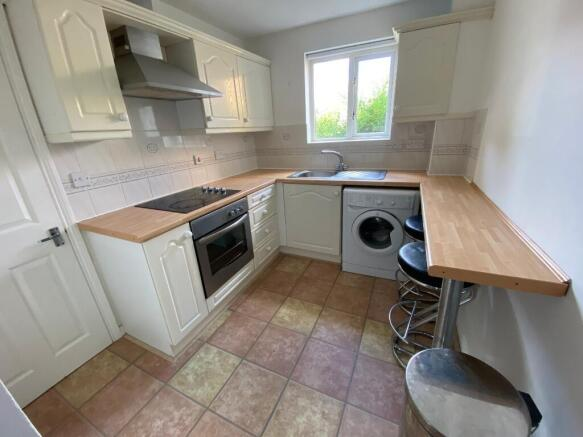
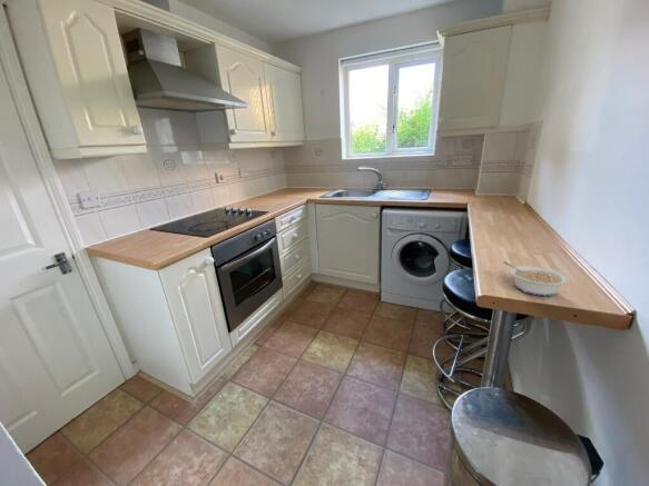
+ legume (534, 279)
